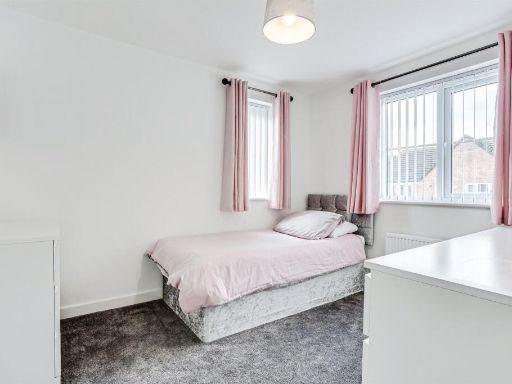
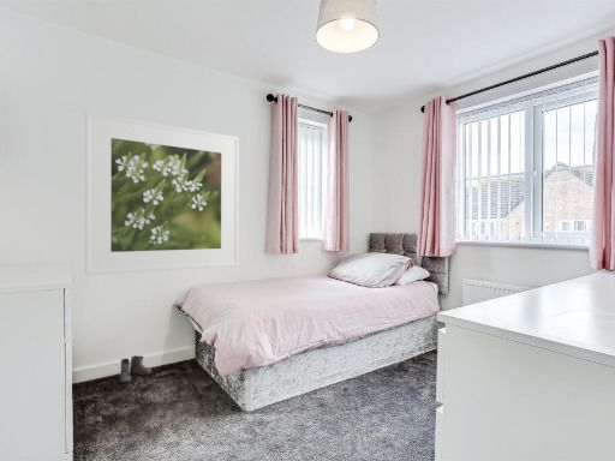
+ boots (132, 367)
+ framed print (171, 198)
